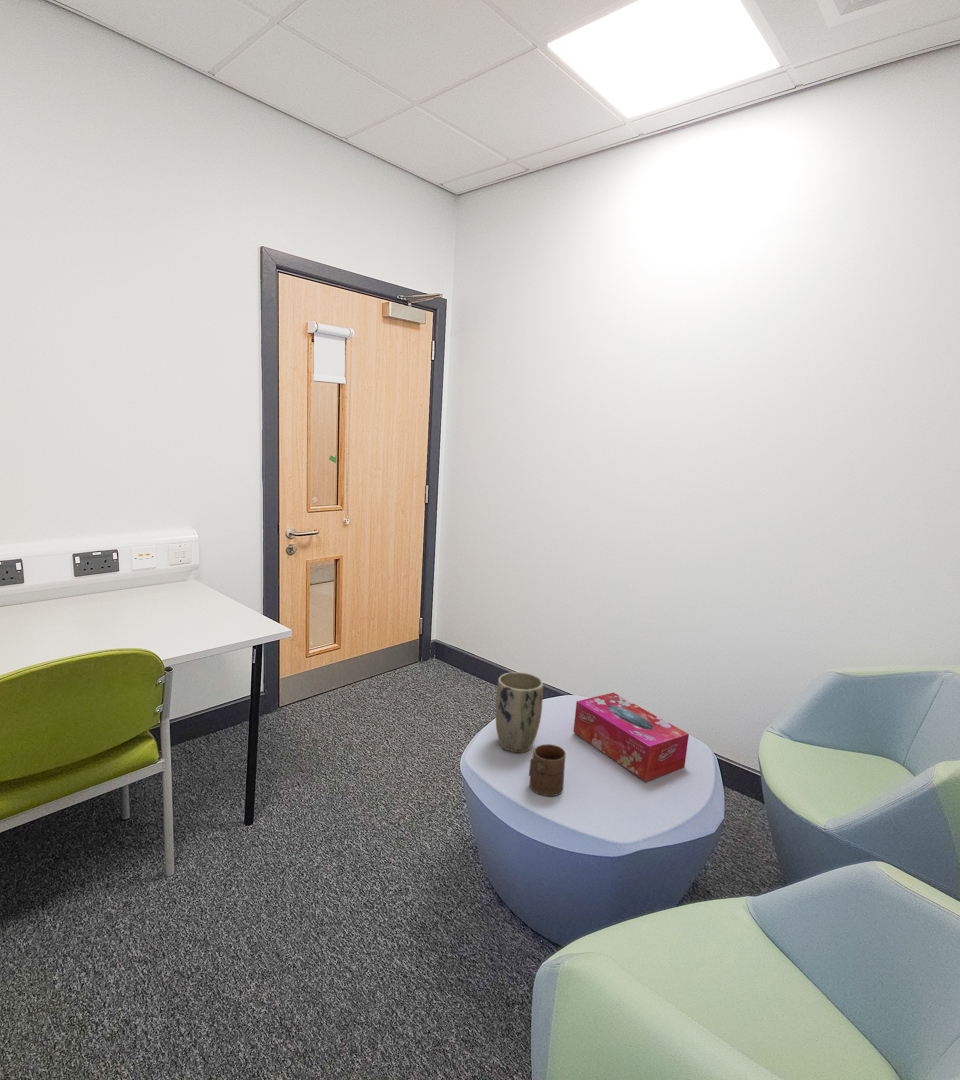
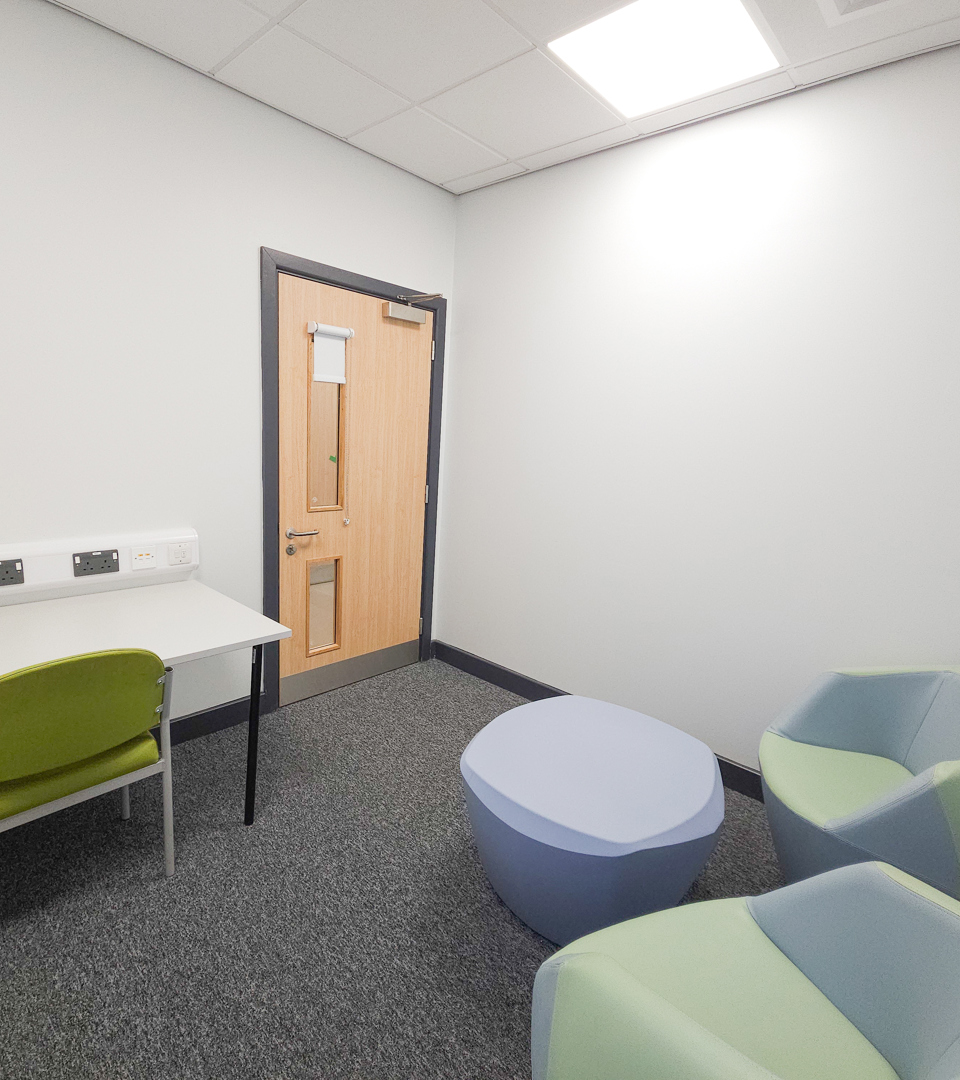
- plant pot (518, 712)
- cup (547, 769)
- tissue box (628, 733)
